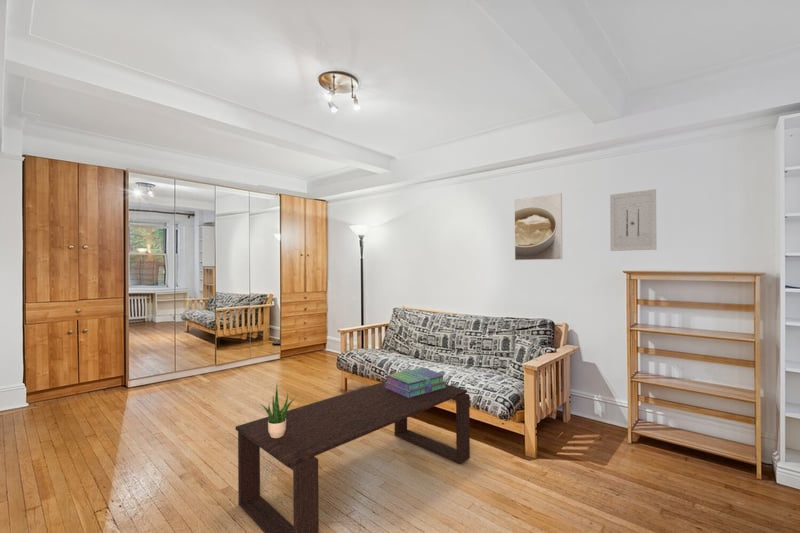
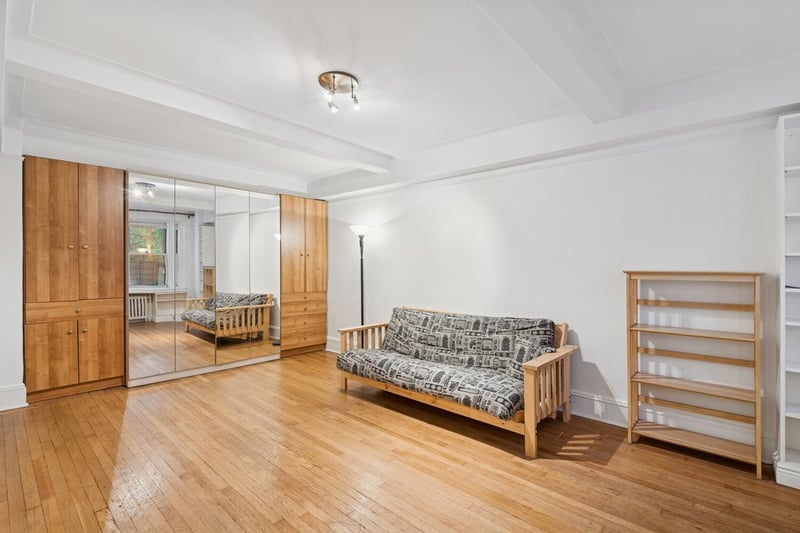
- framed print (537, 228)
- wall art (632, 221)
- stack of books (415, 380)
- potted plant (277, 411)
- coffee table (363, 435)
